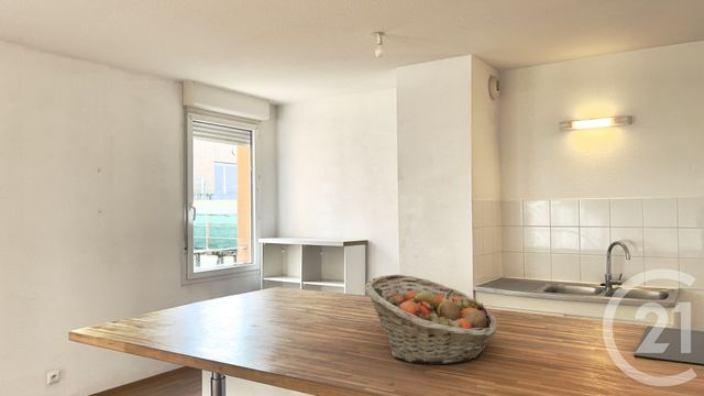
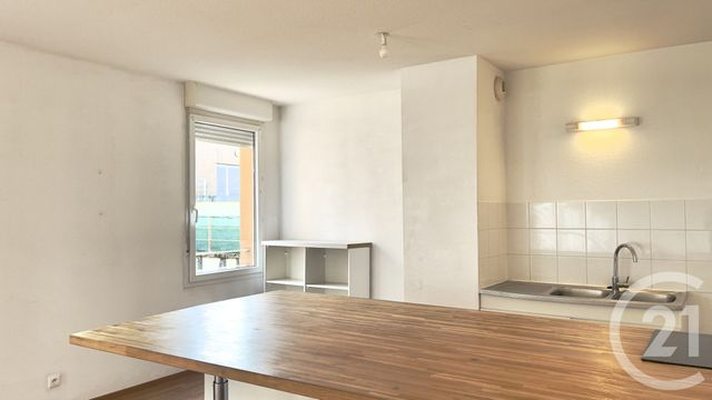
- fruit basket (431, 314)
